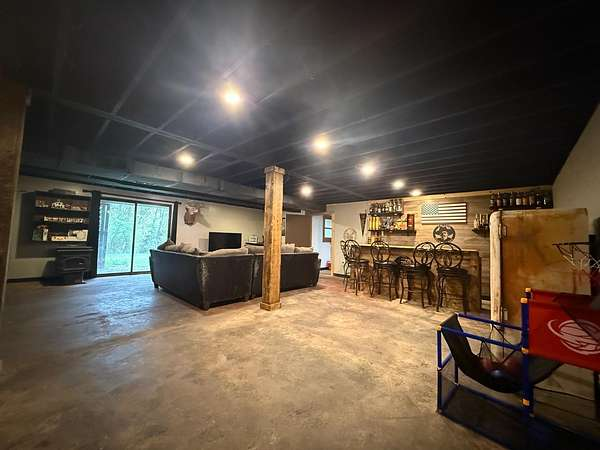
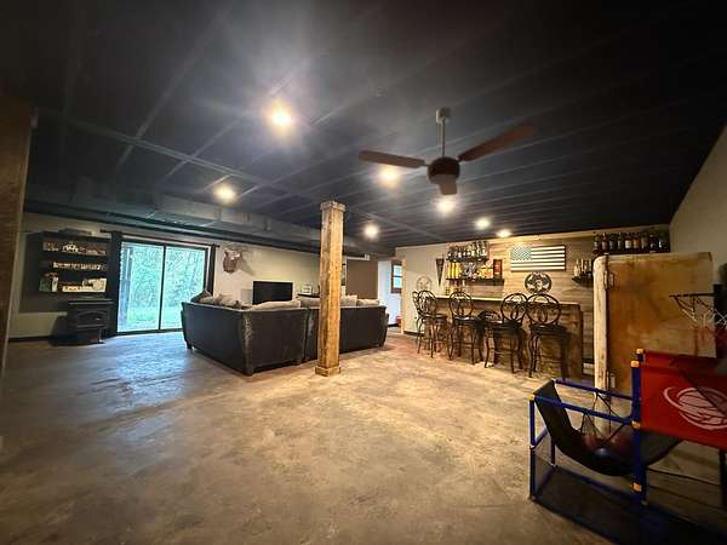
+ ceiling fan (442, 151)
